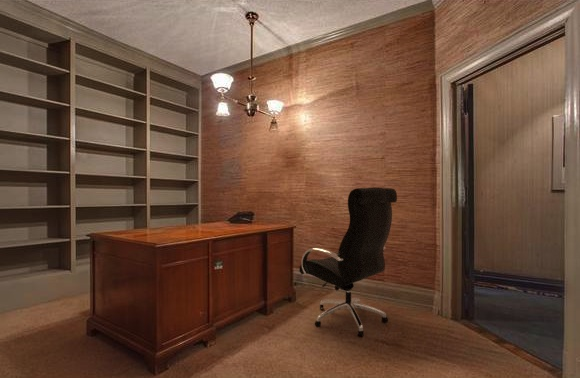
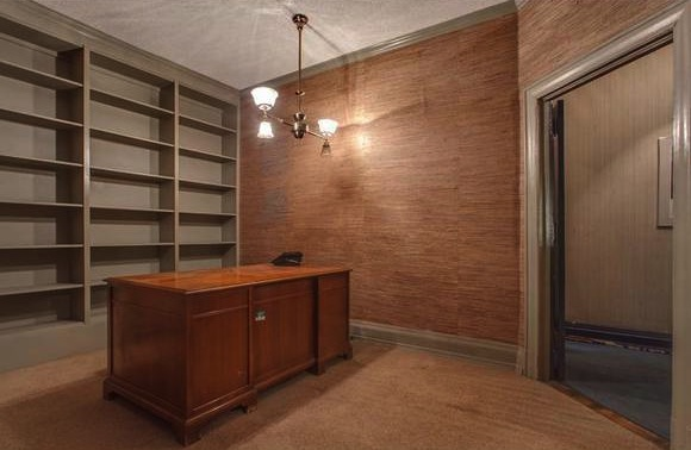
- office chair (347, 253)
